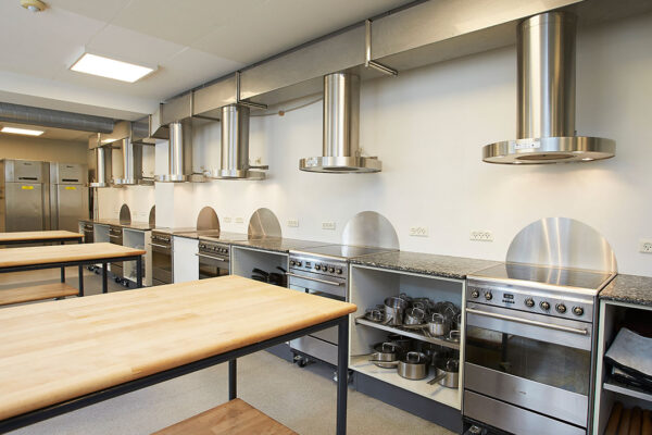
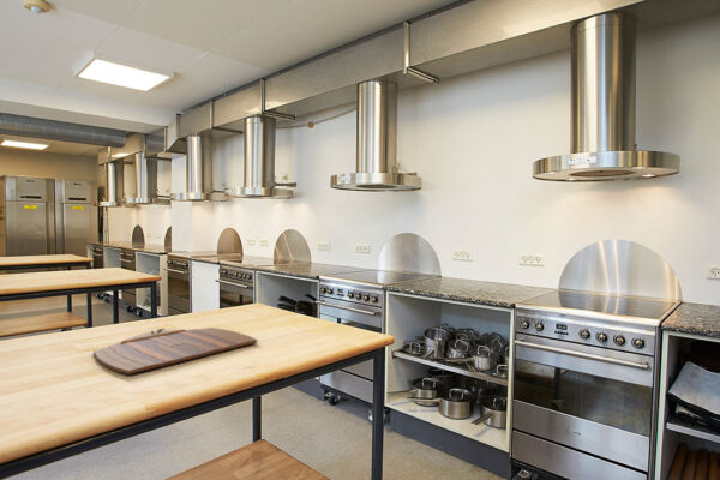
+ cutting board (170, 341)
